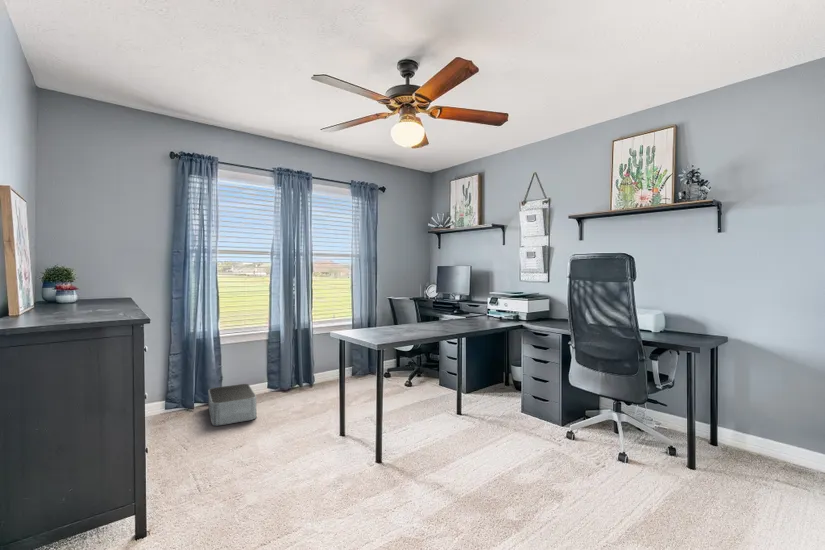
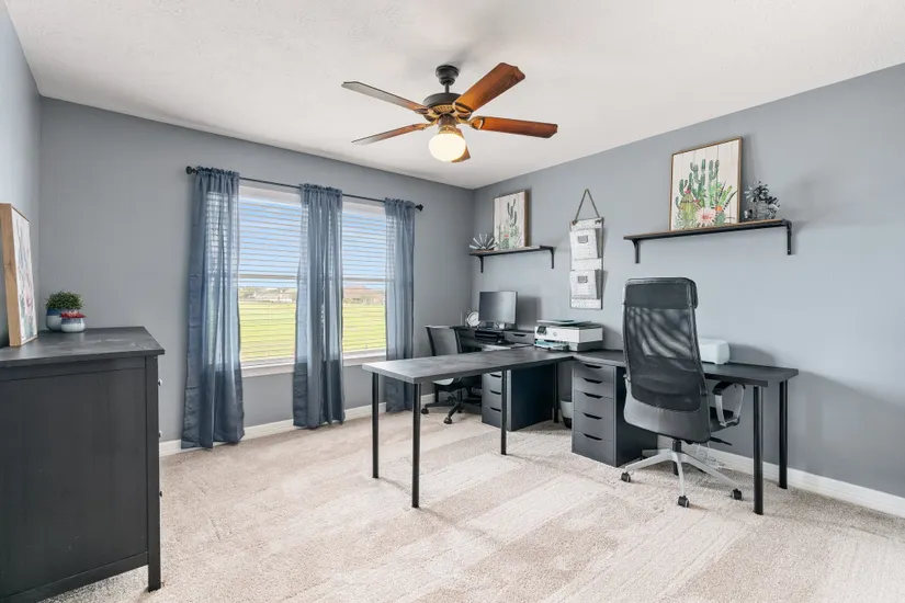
- storage bin (231, 403)
